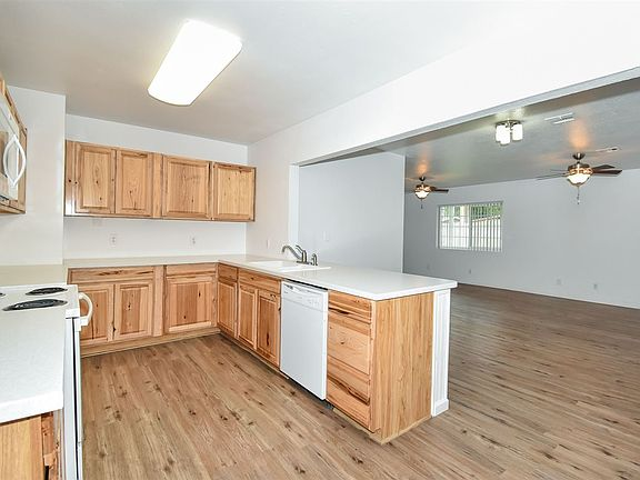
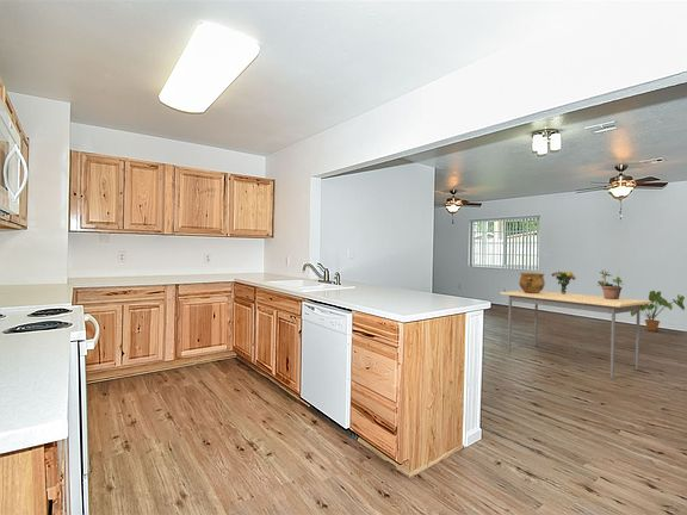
+ house plant (660, 310)
+ ceramic pot (532, 283)
+ bouquet (563, 281)
+ potted plant (611, 284)
+ dining table (569, 308)
